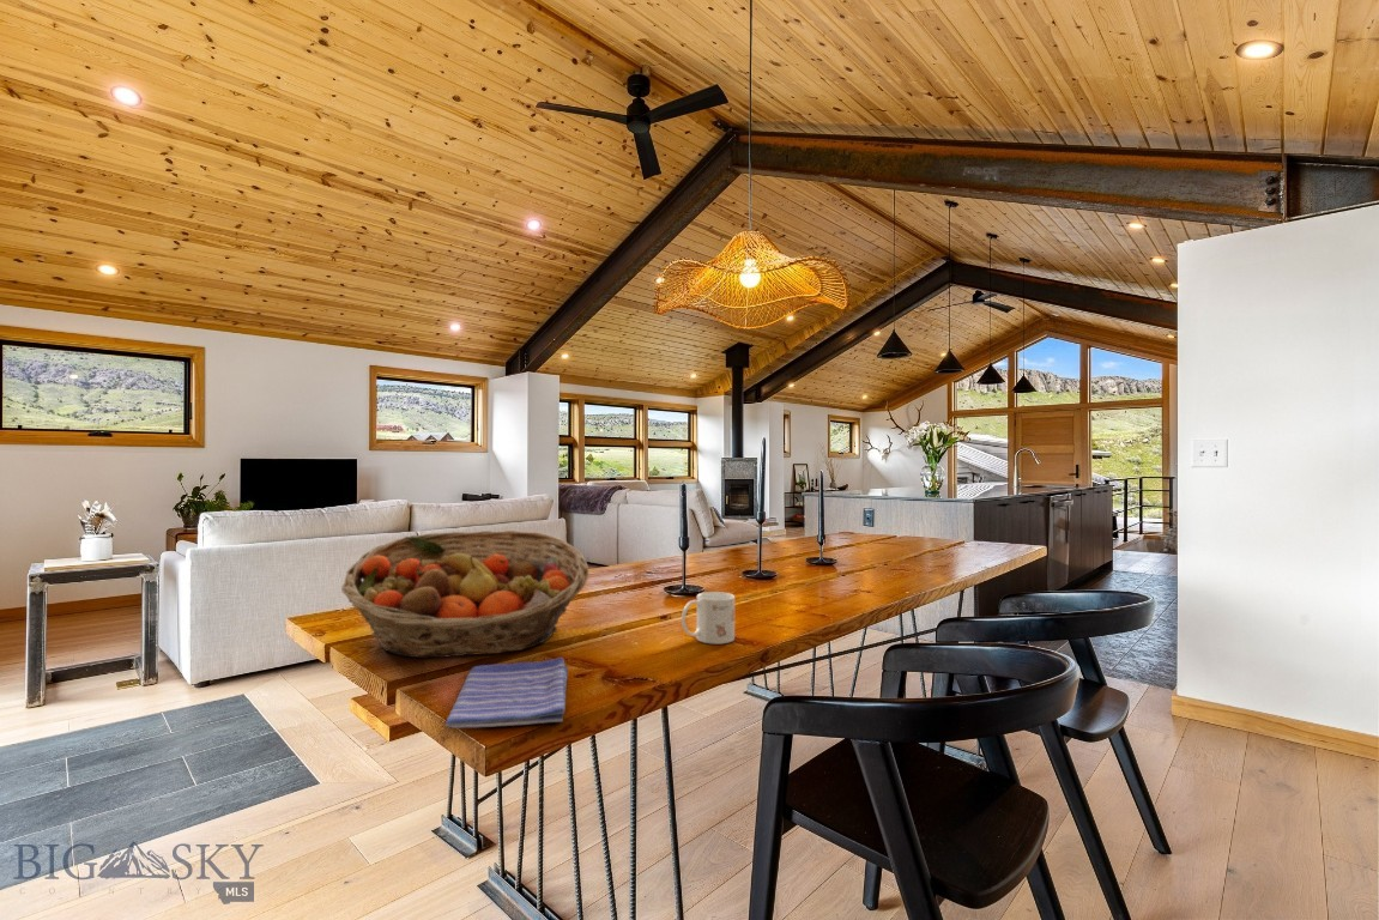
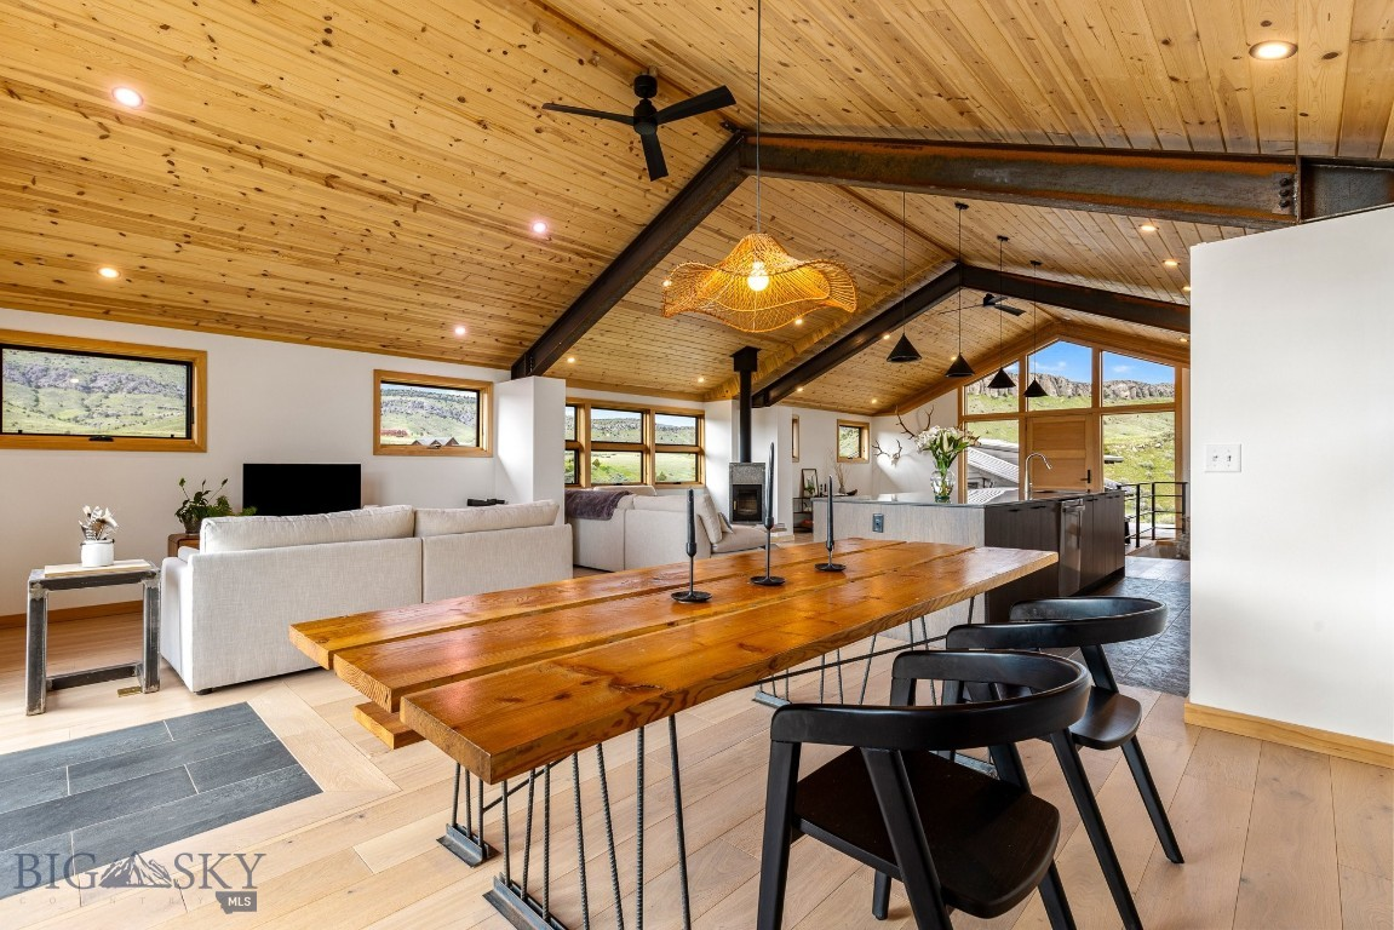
- fruit basket (471, 587)
- mug (707, 617)
- dish towel (513, 688)
